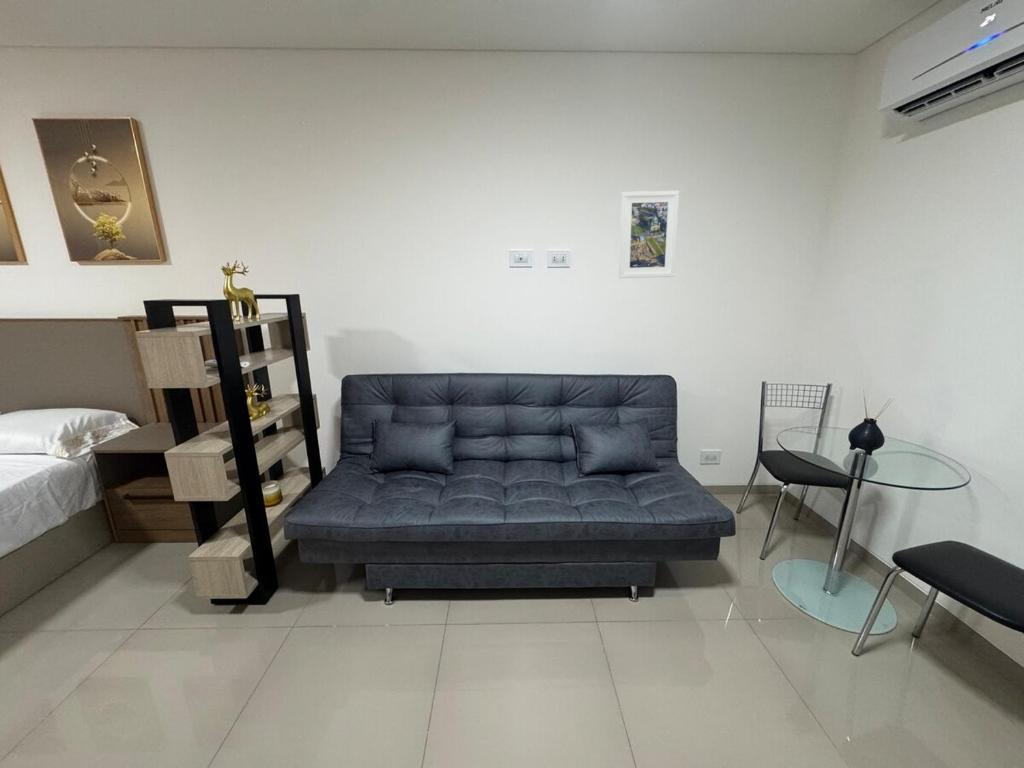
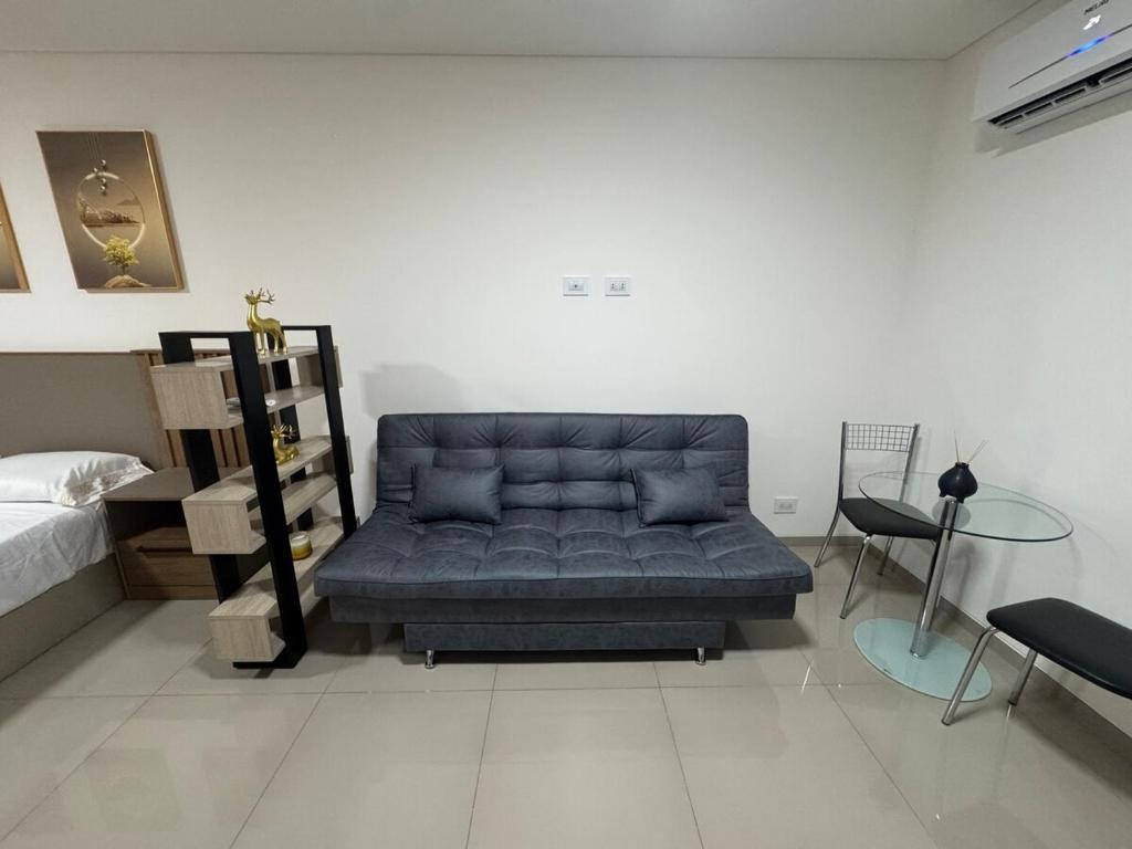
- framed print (648, 235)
